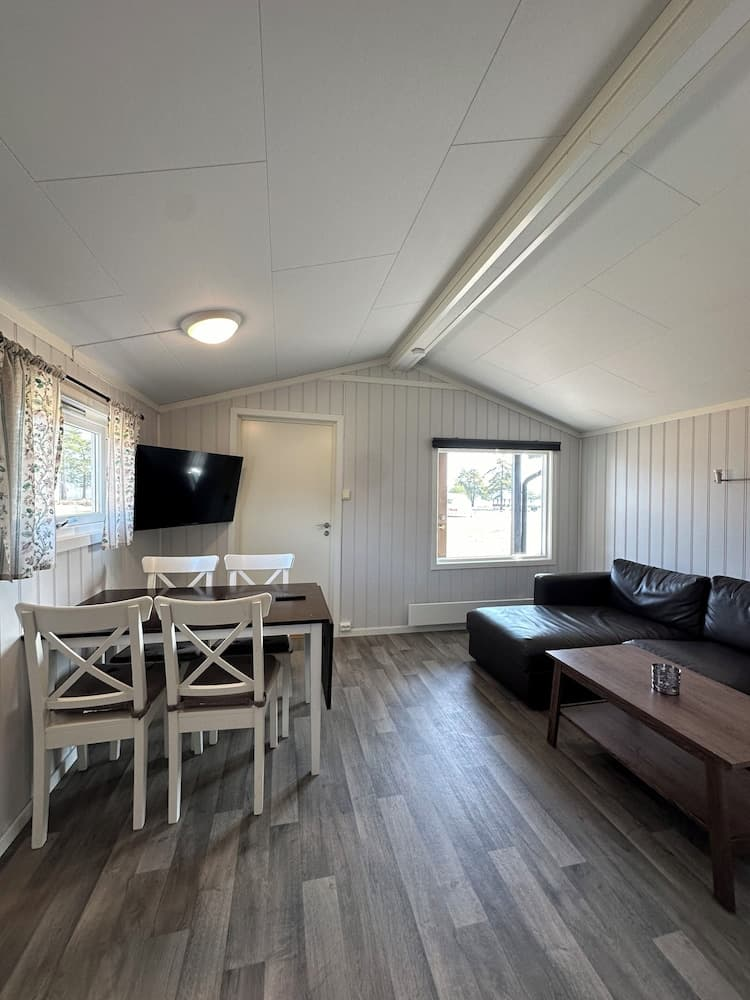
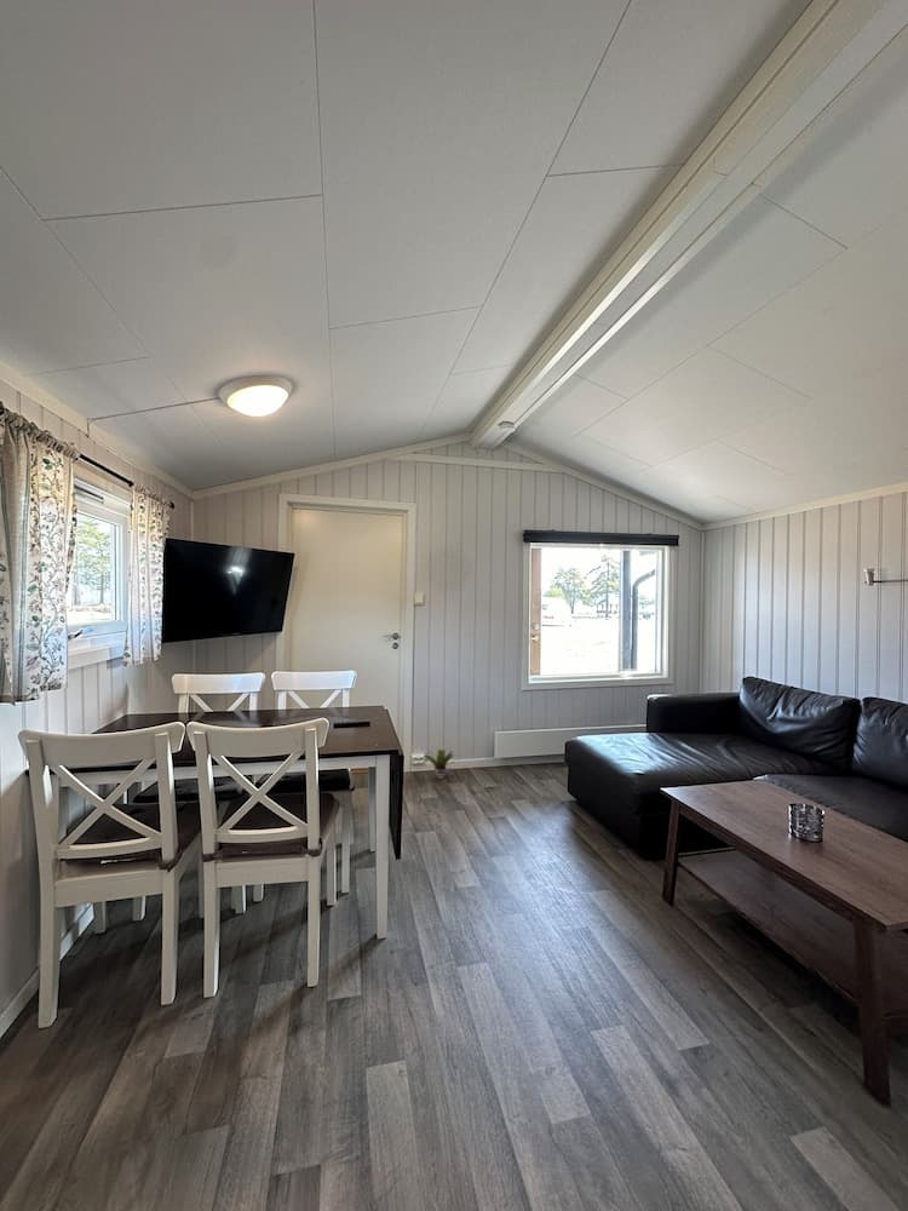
+ potted plant (441, 764)
